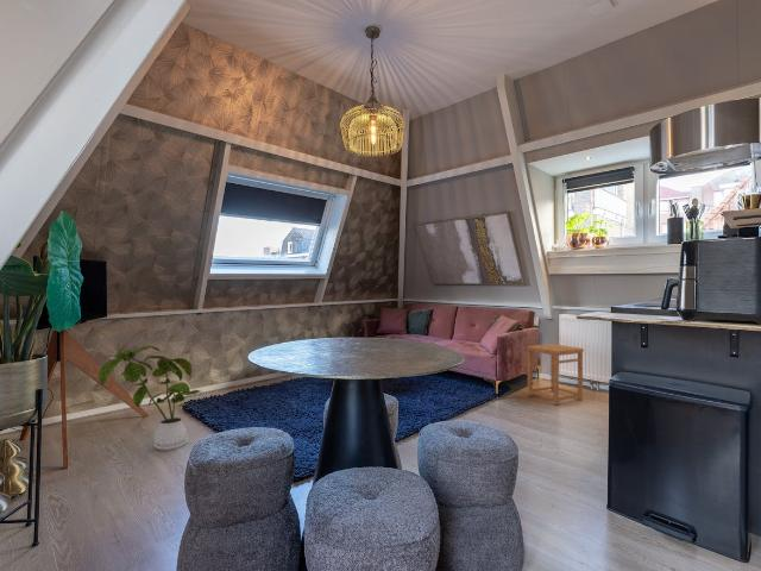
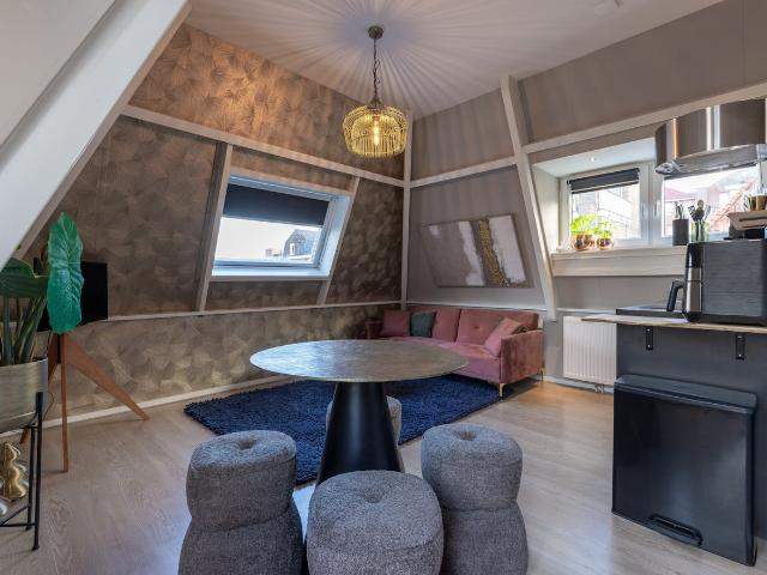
- side table (554, 372)
- house plant (152, 397)
